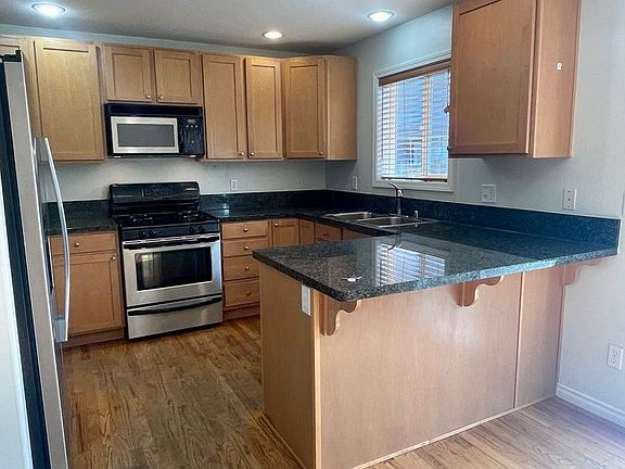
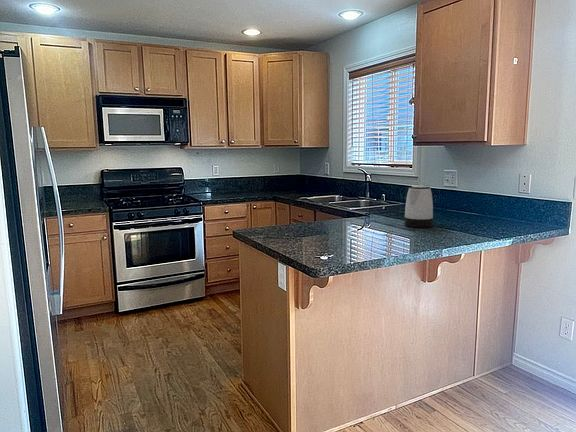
+ kettle (421, 205)
